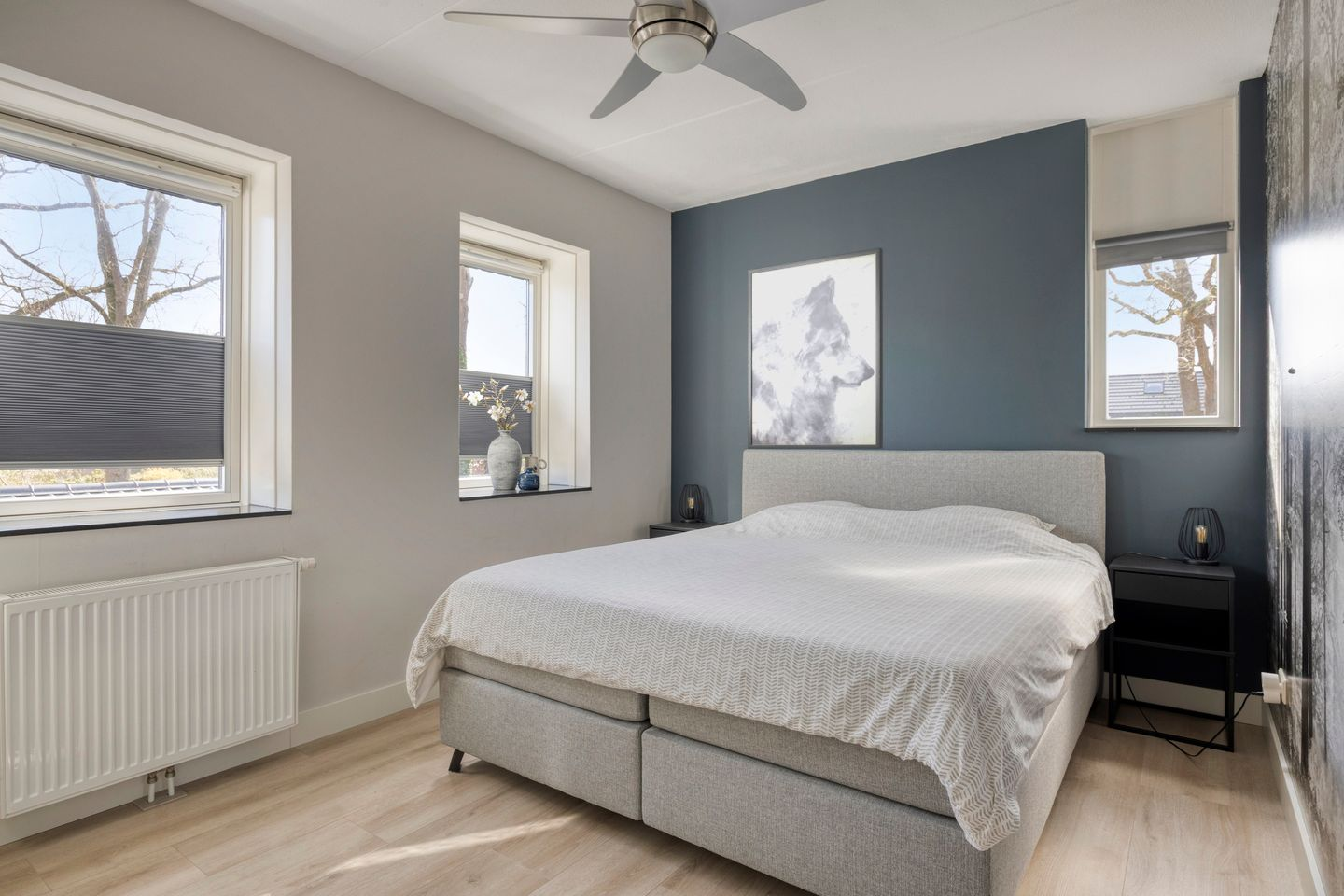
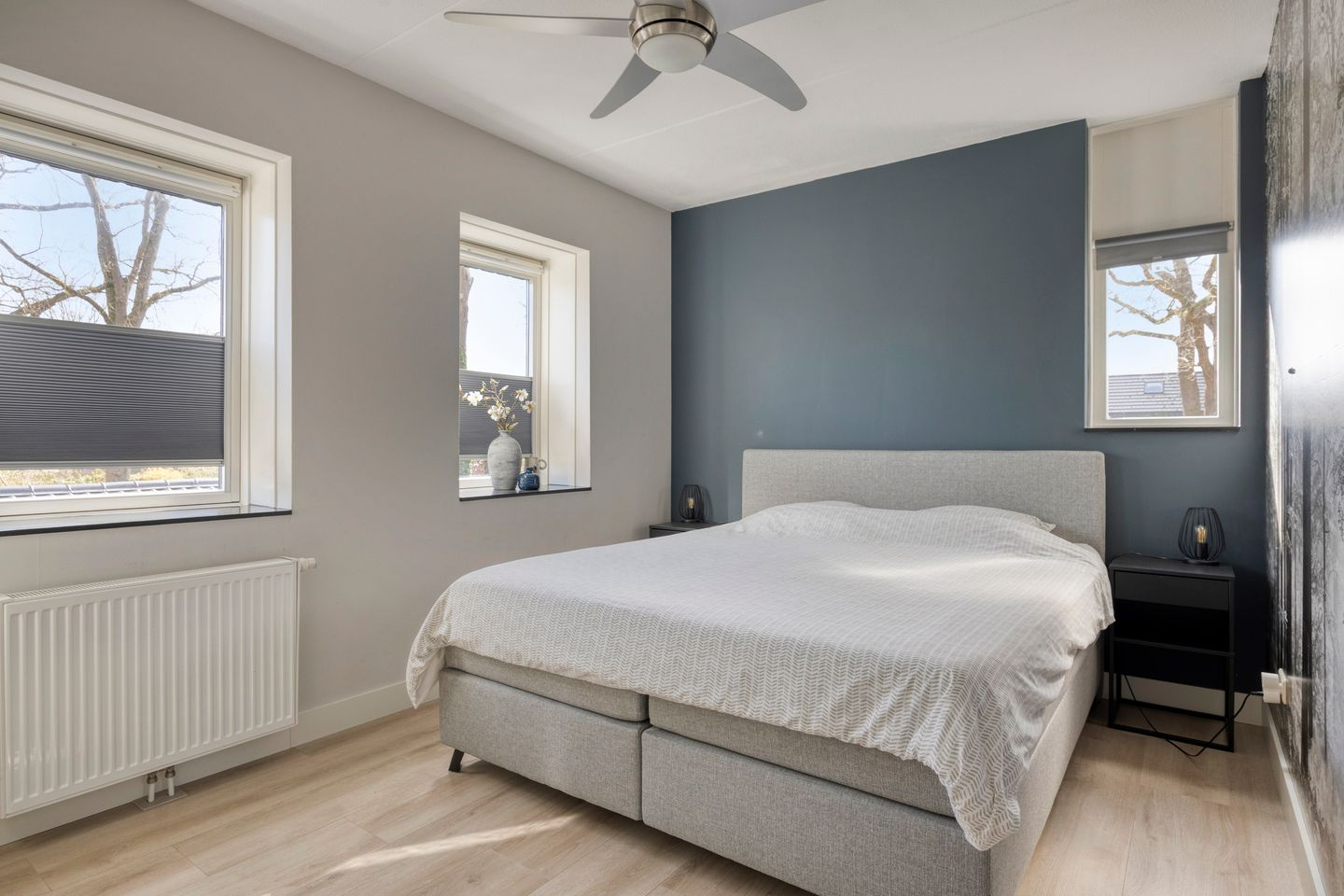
- wall art (811, 354)
